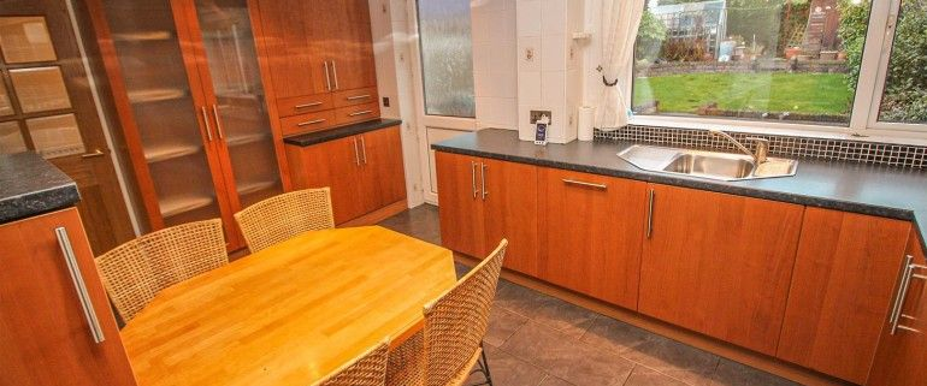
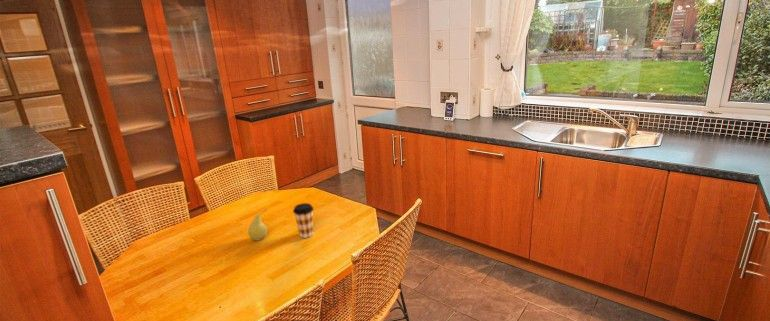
+ coffee cup (304, 220)
+ fruit (258, 224)
